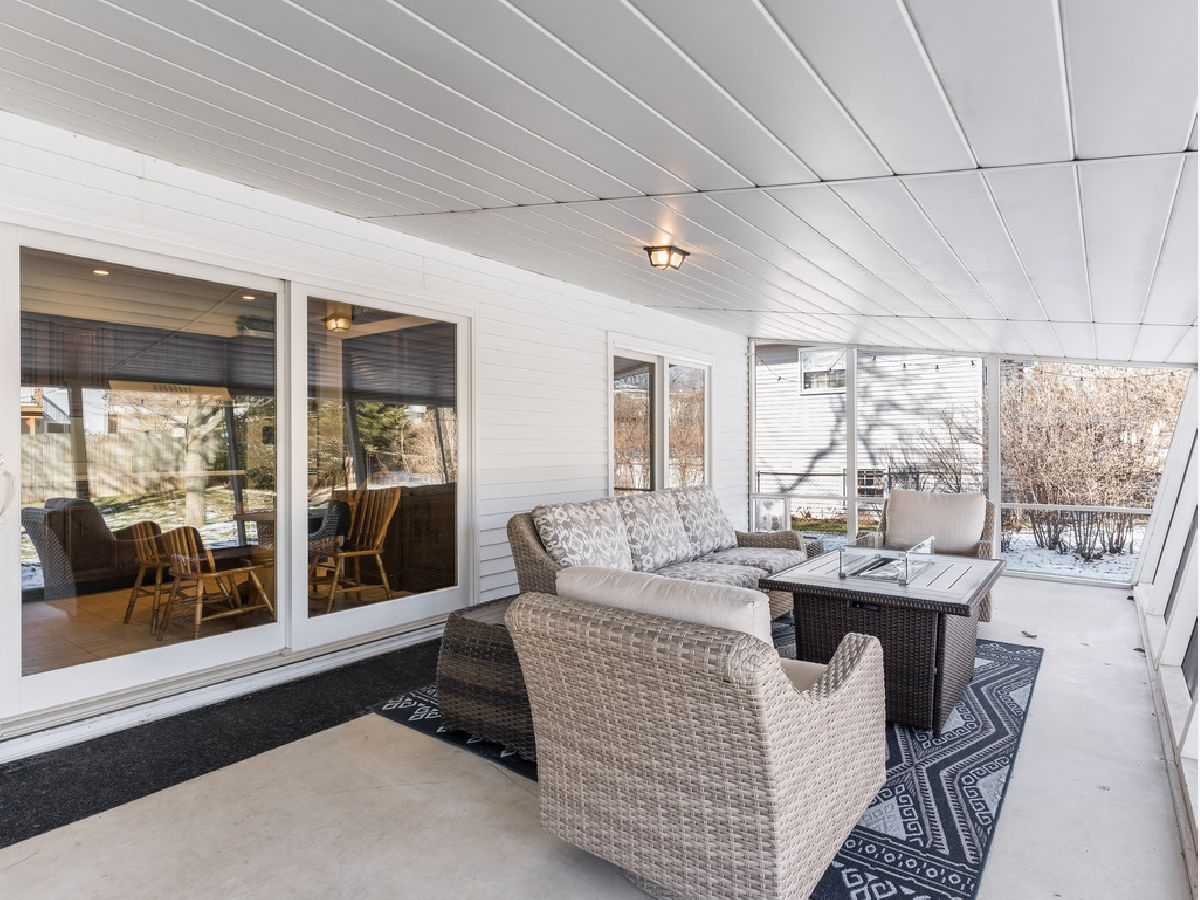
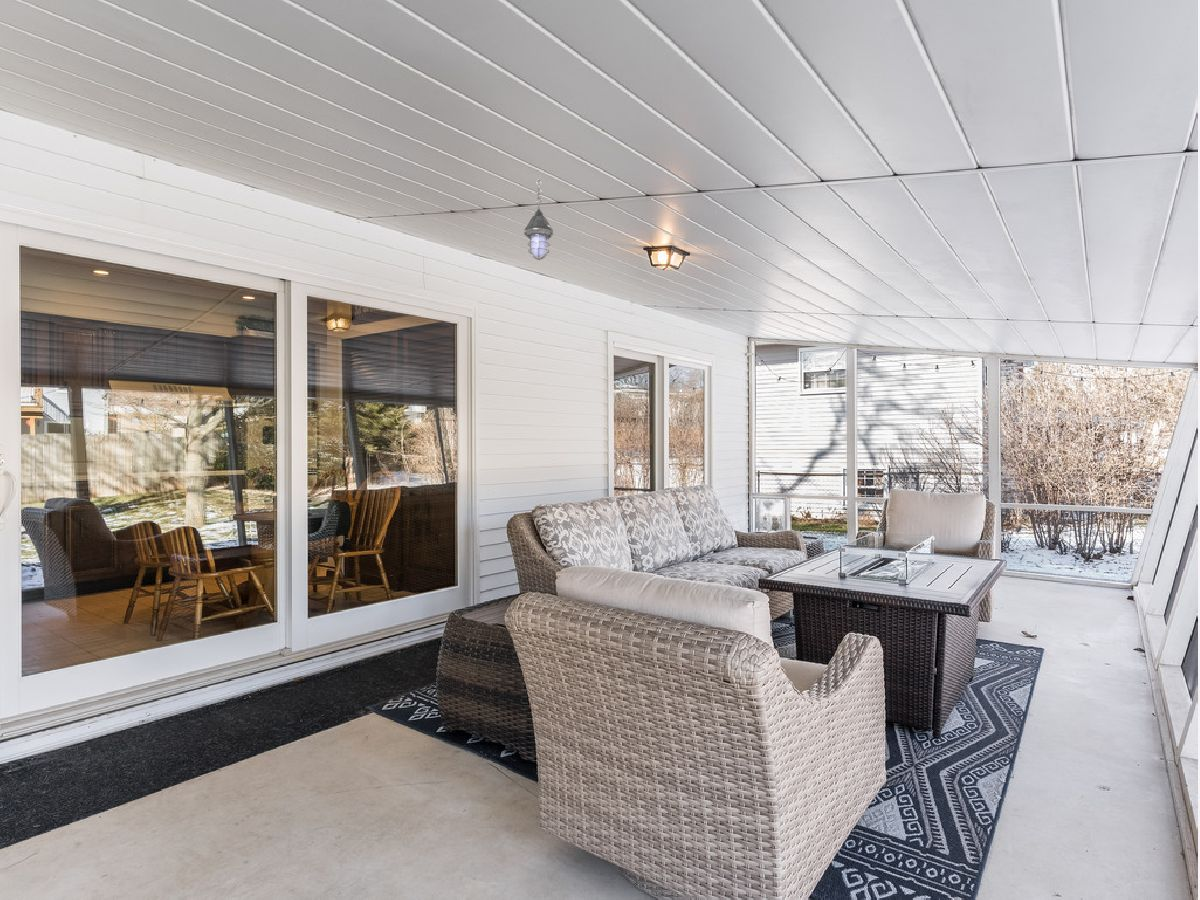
+ hanging lantern (538, 217)
